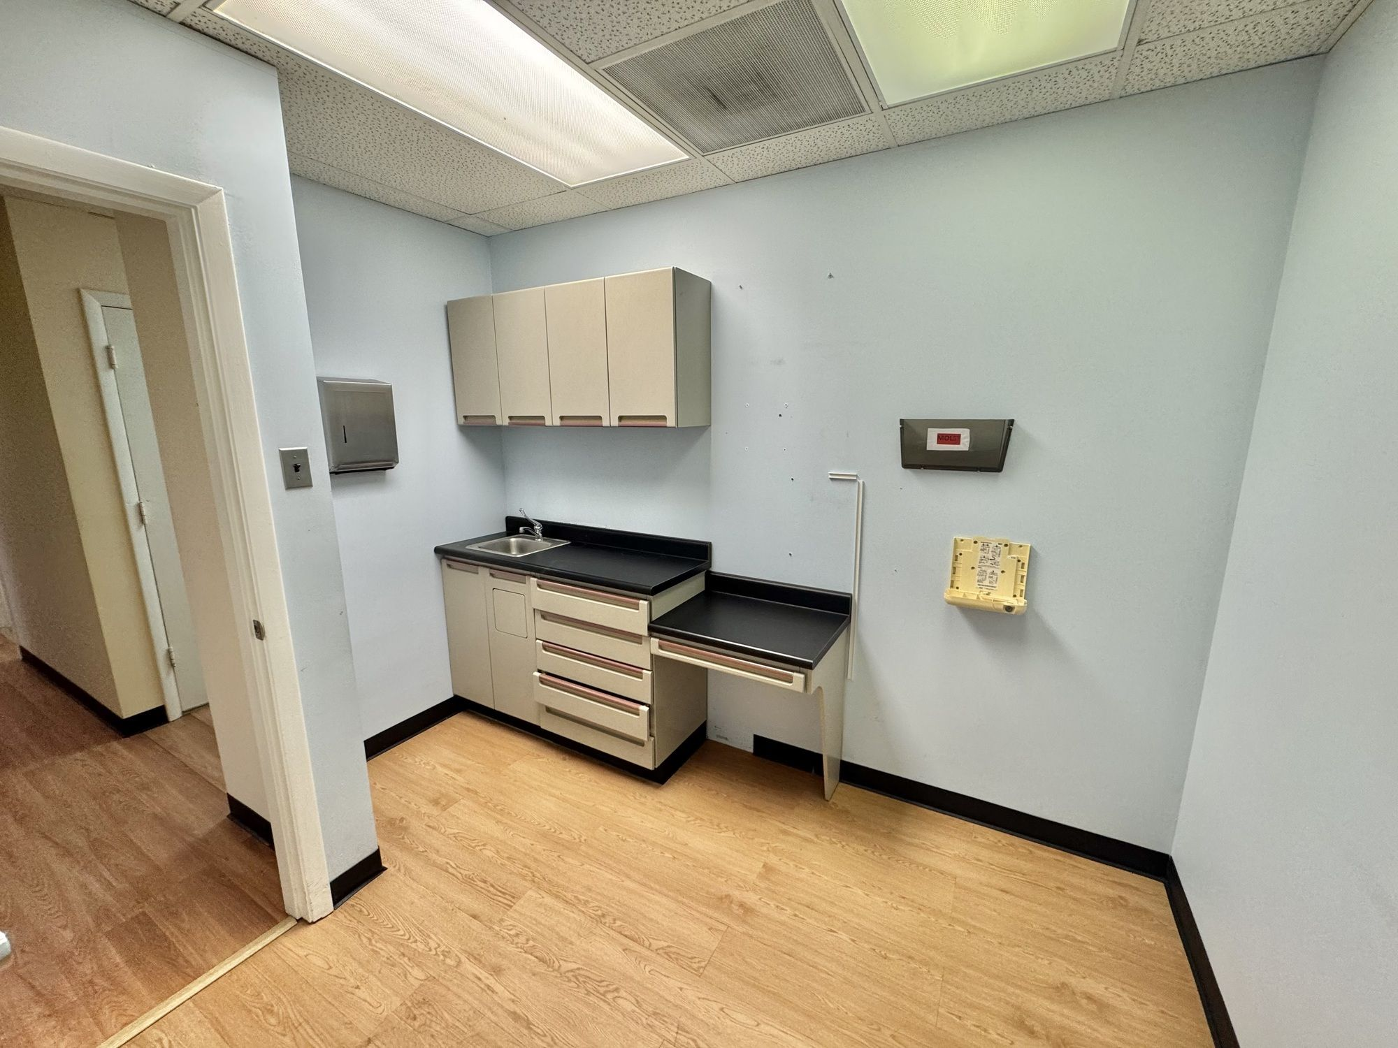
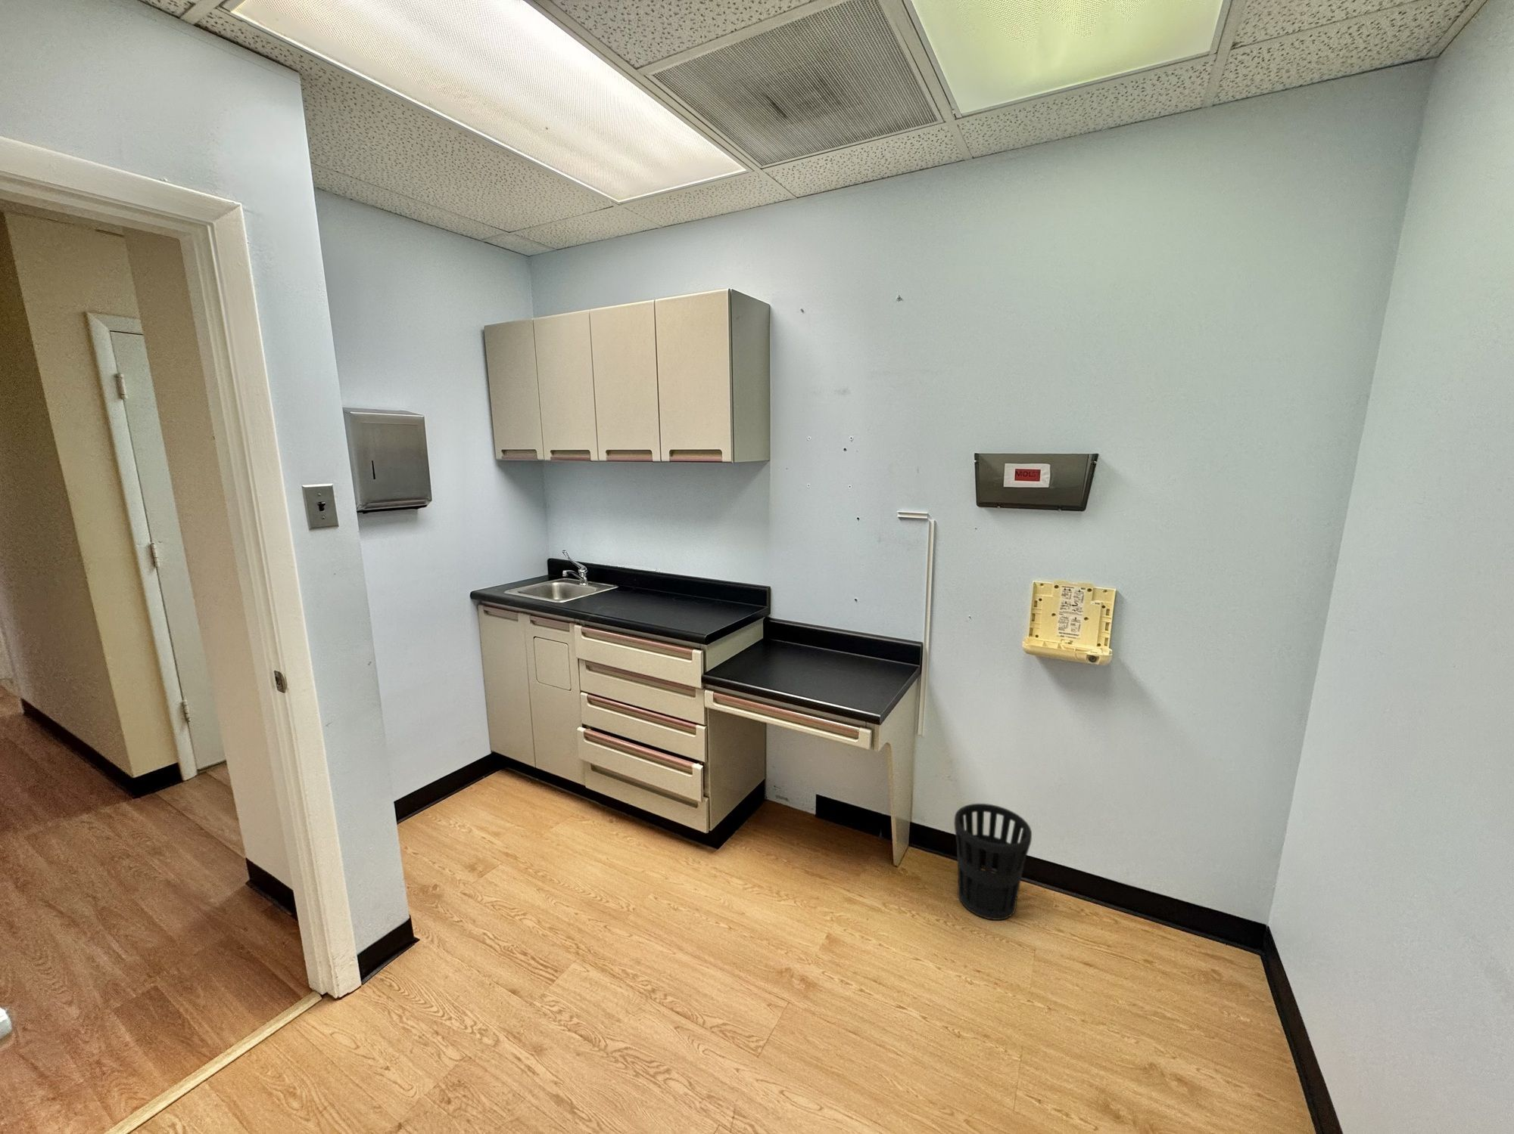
+ wastebasket (989, 861)
